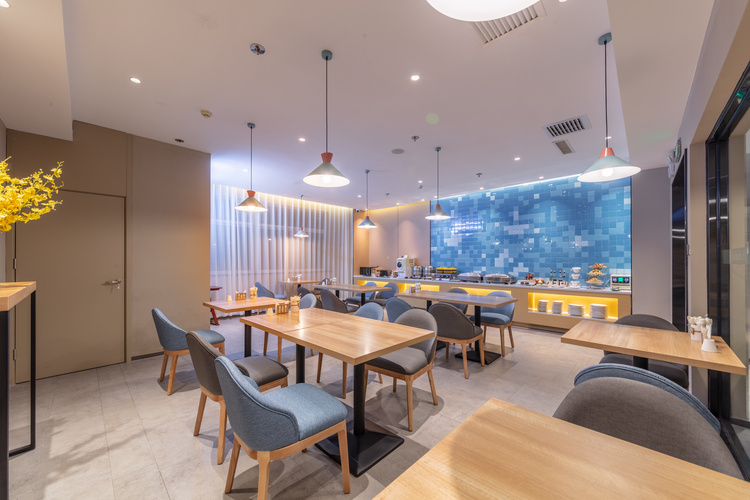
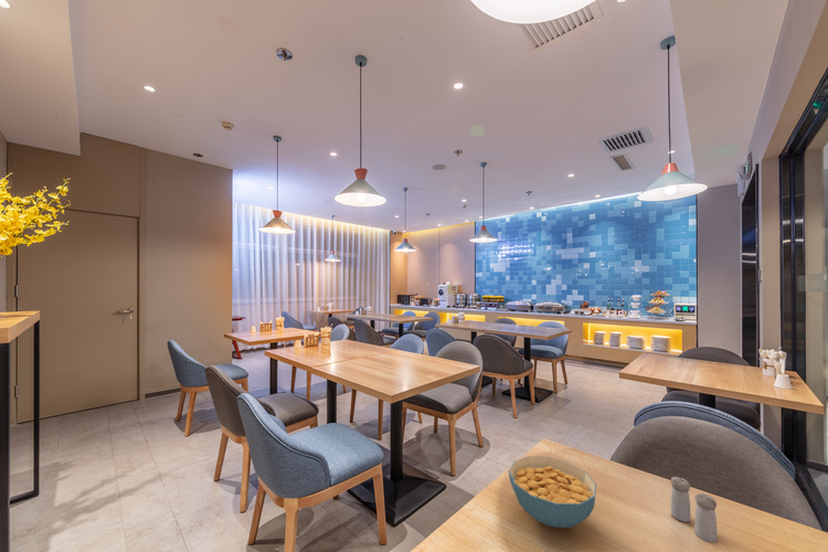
+ cereal bowl (551, 497)
+ salt and pepper shaker (689, 506)
